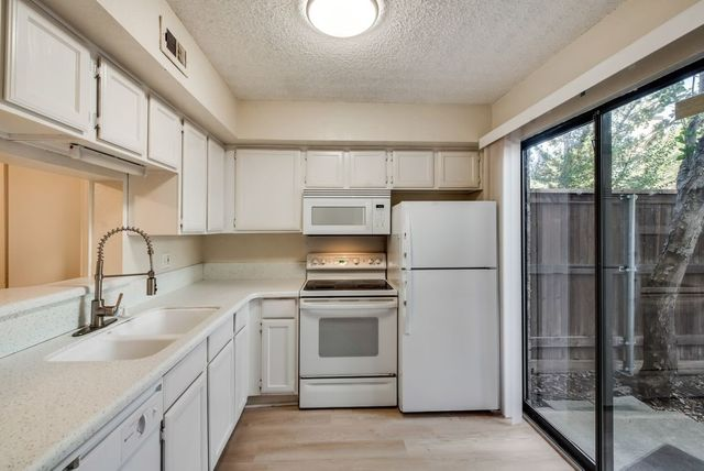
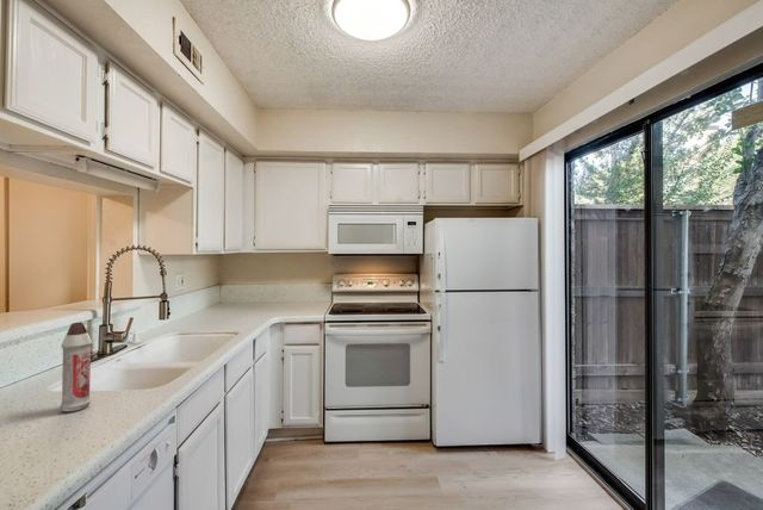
+ spray bottle (76, 365)
